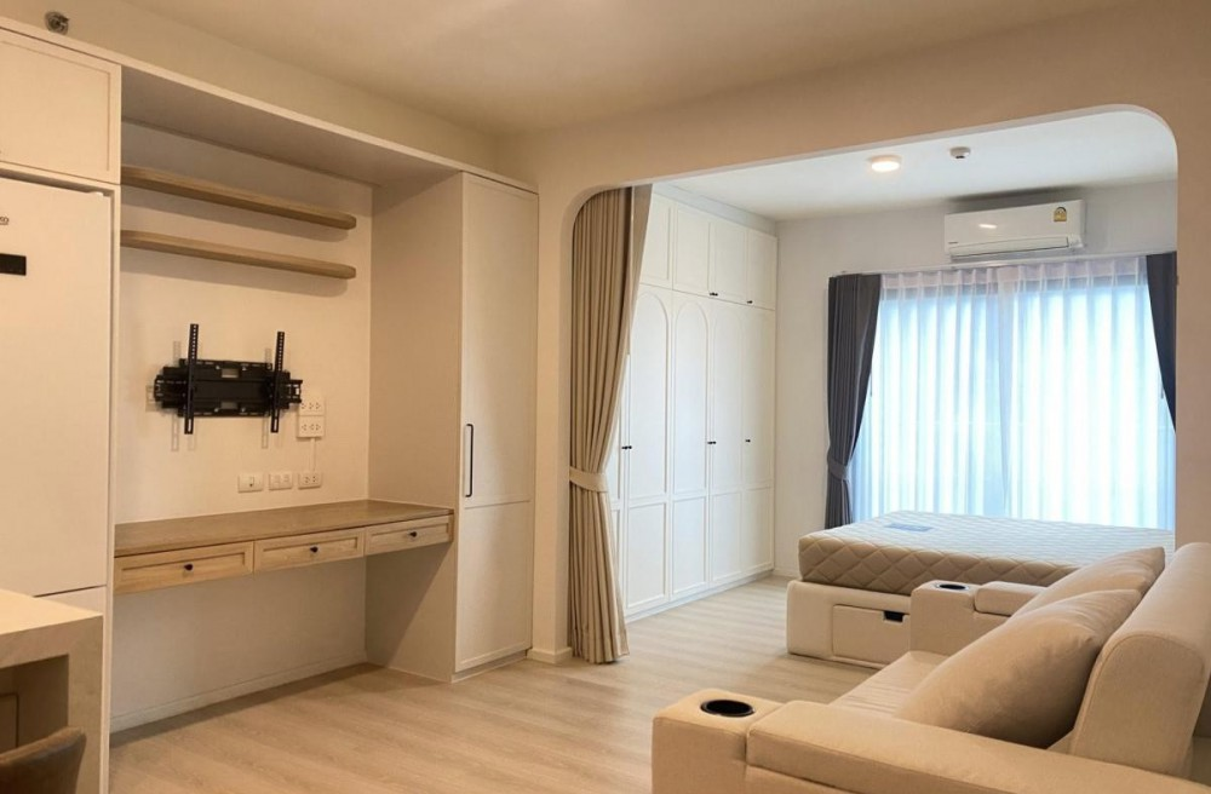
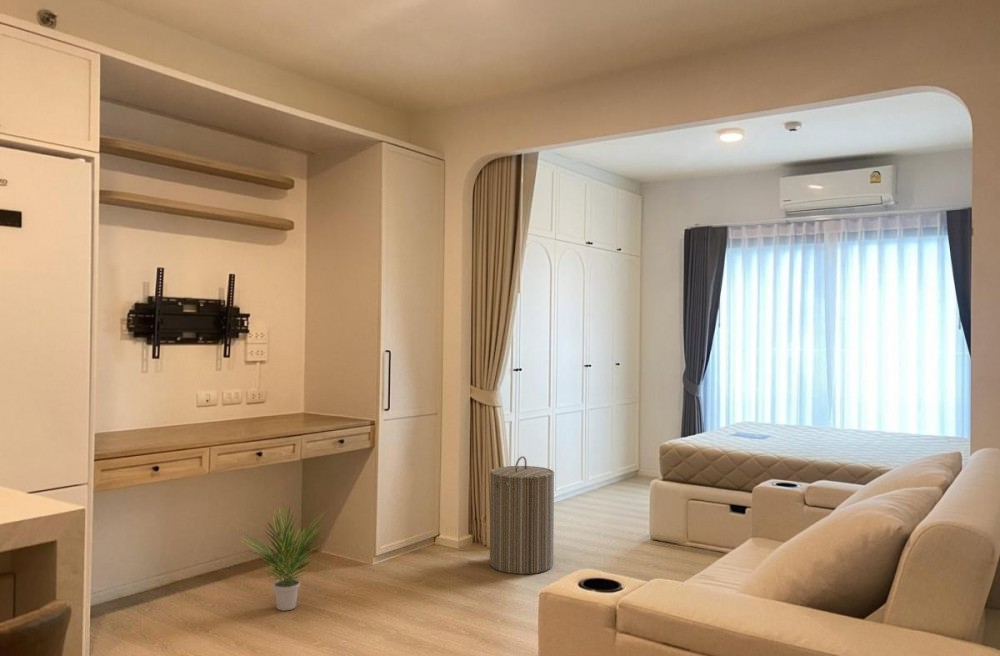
+ laundry hamper (521, 510)
+ potted plant (287, 559)
